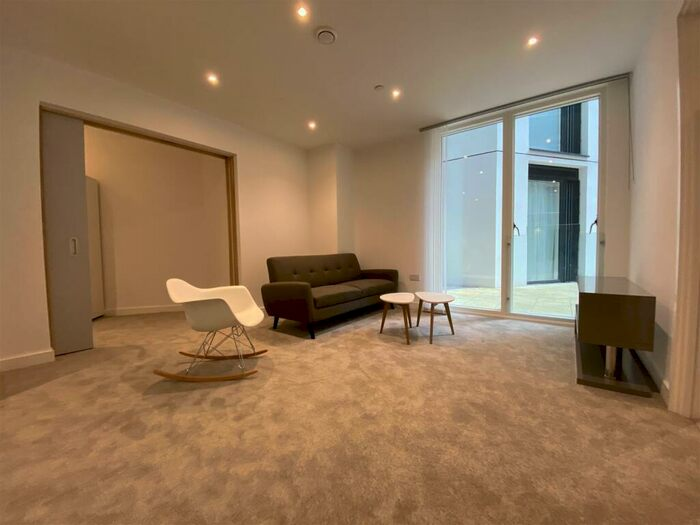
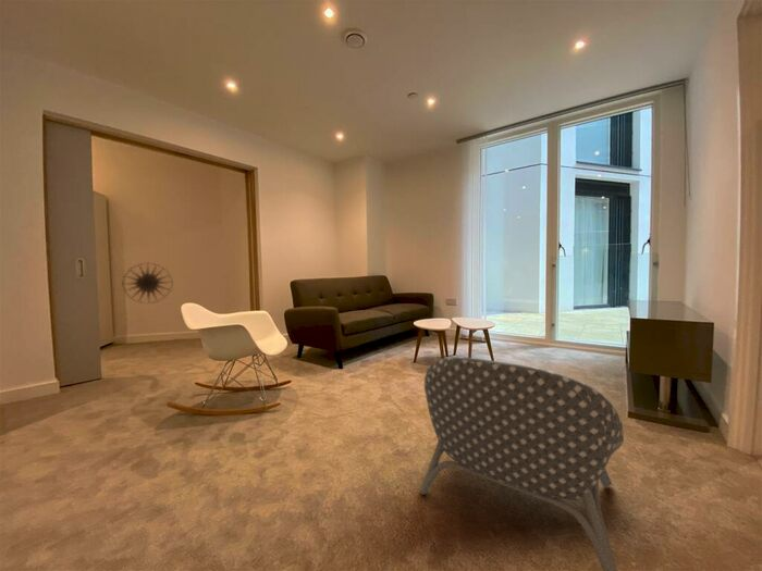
+ wall art (148, 283)
+ armchair (516, 418)
